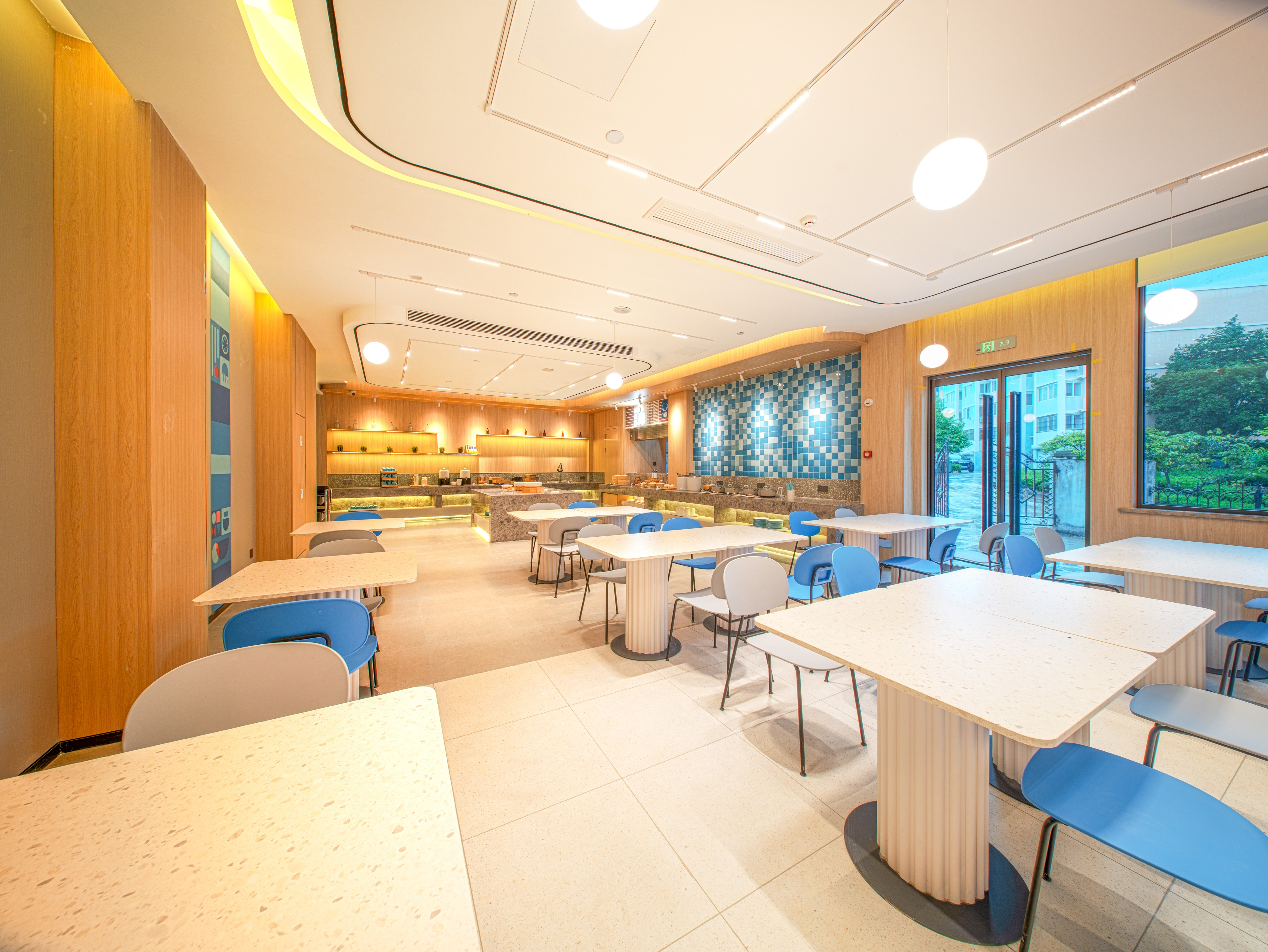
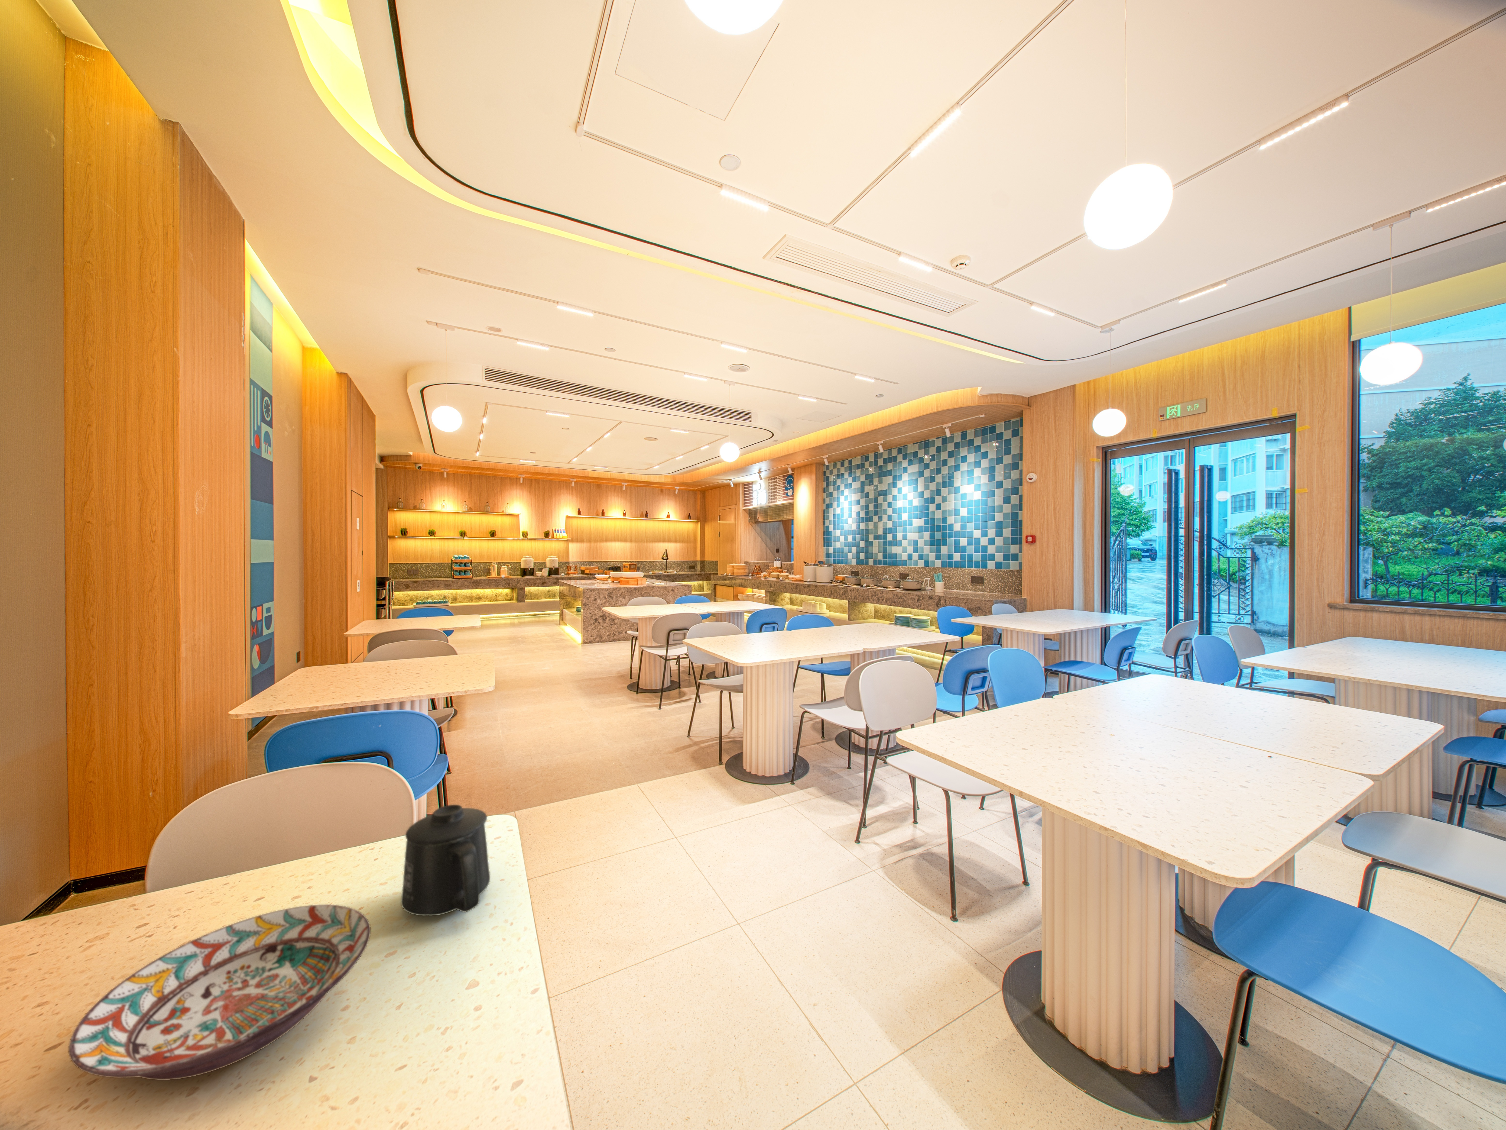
+ mug (456, 856)
+ decorative bowl (240, 998)
